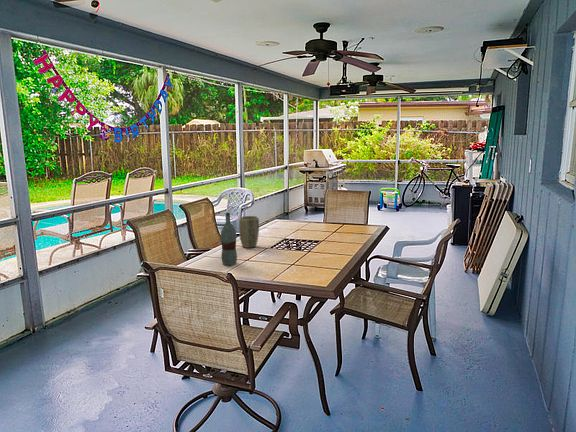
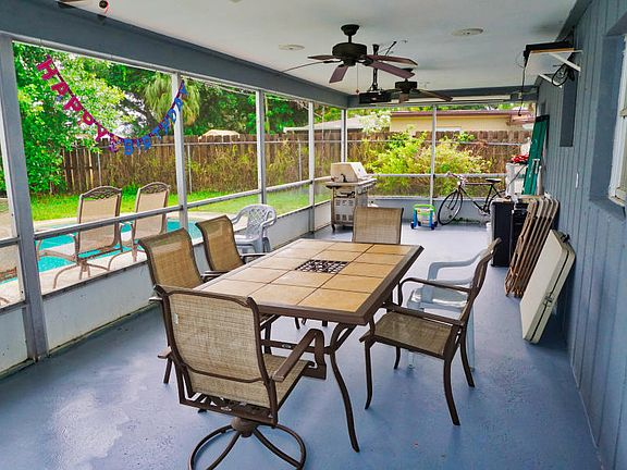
- bottle (228, 238)
- plant pot (249, 231)
